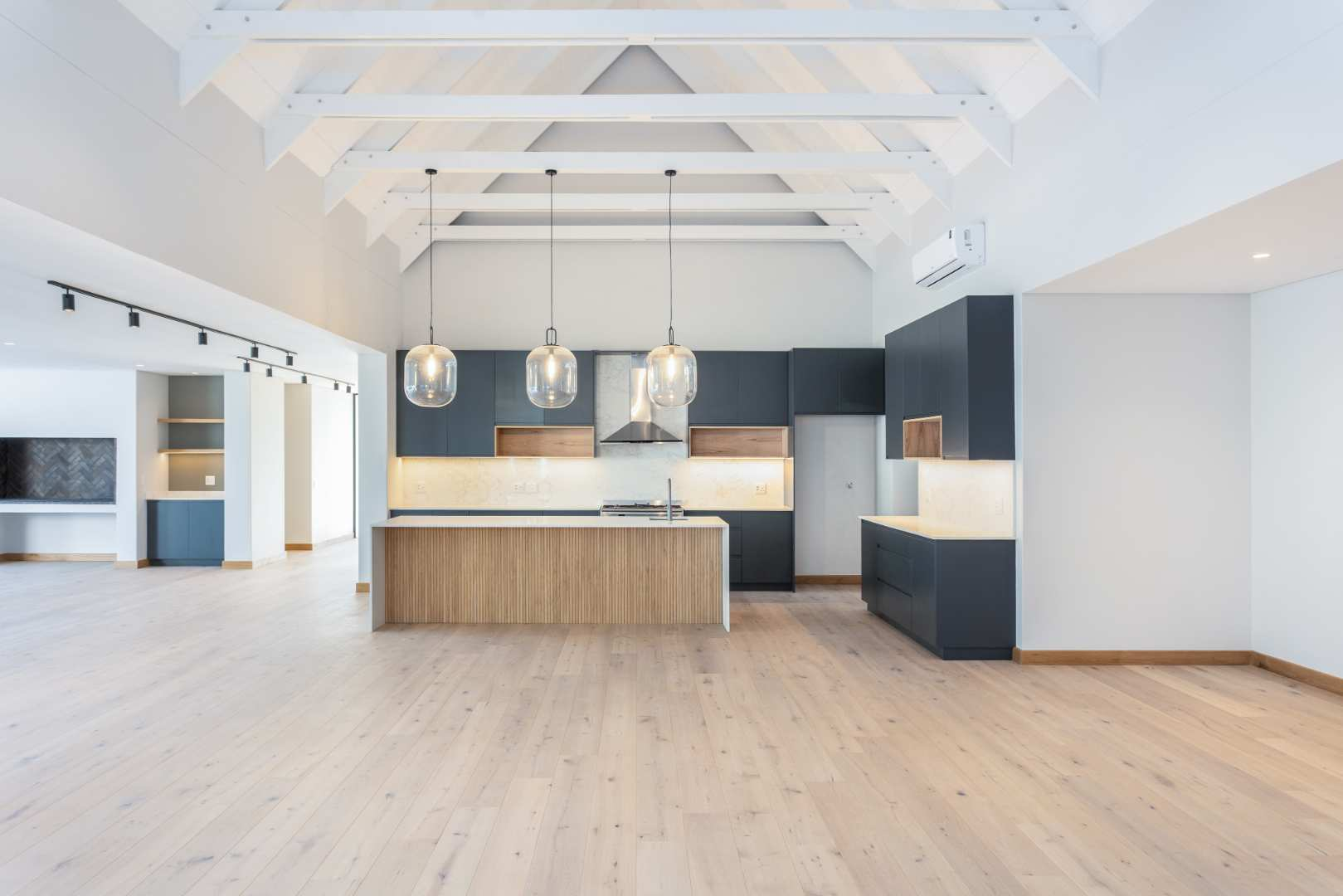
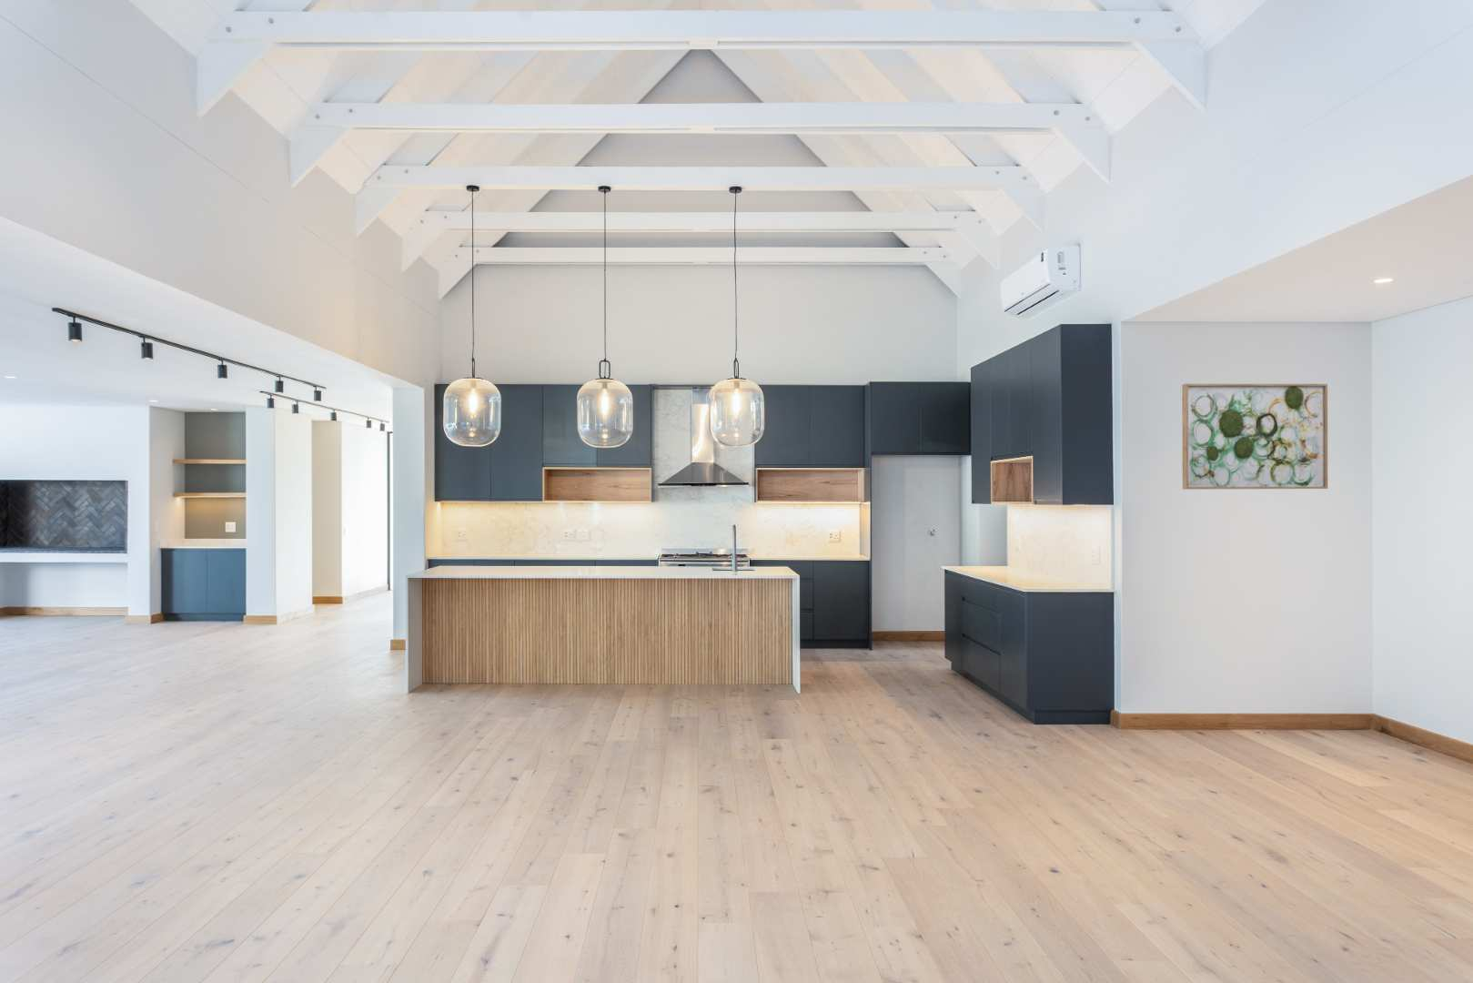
+ wall art (1256, 436)
